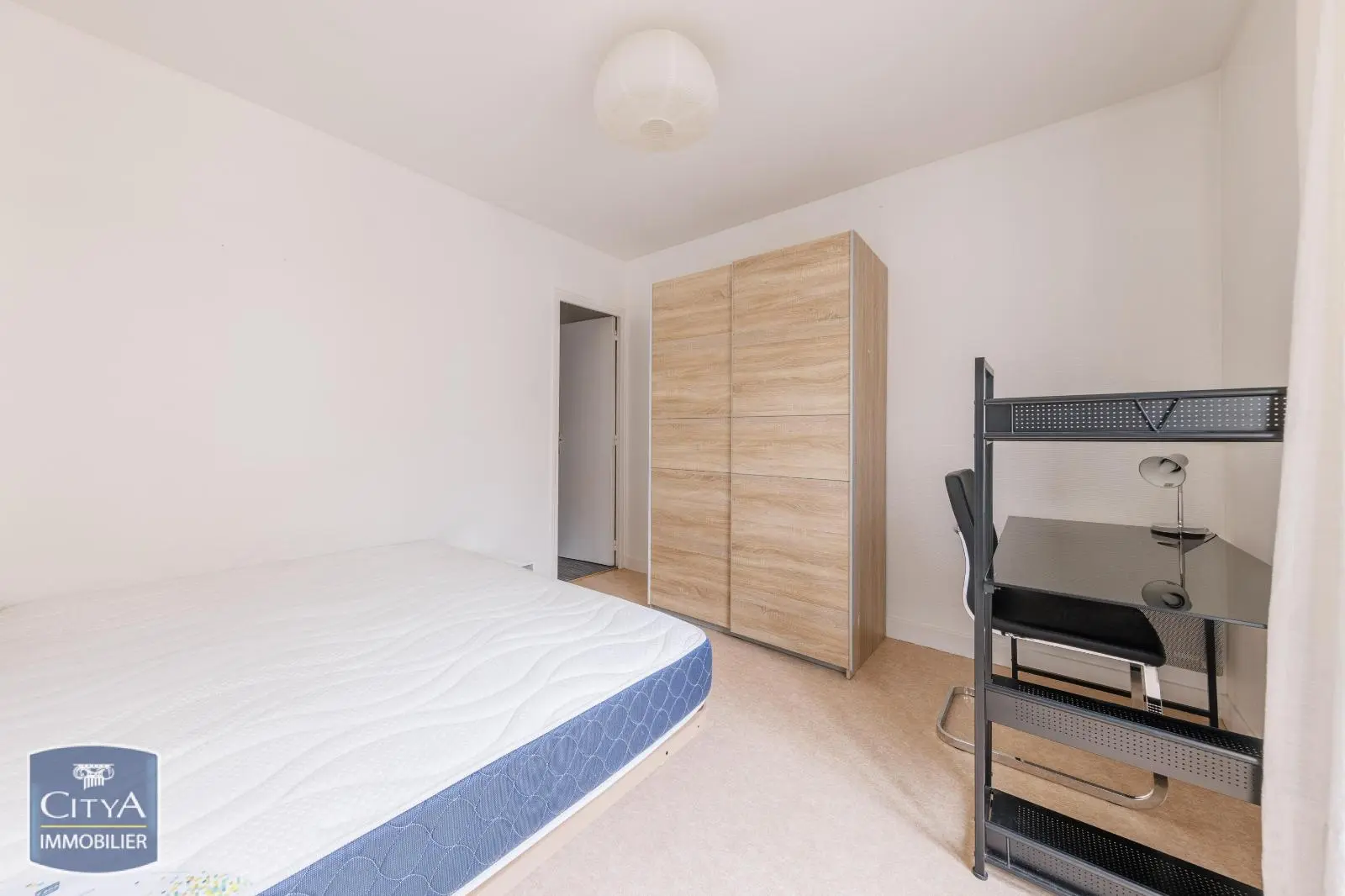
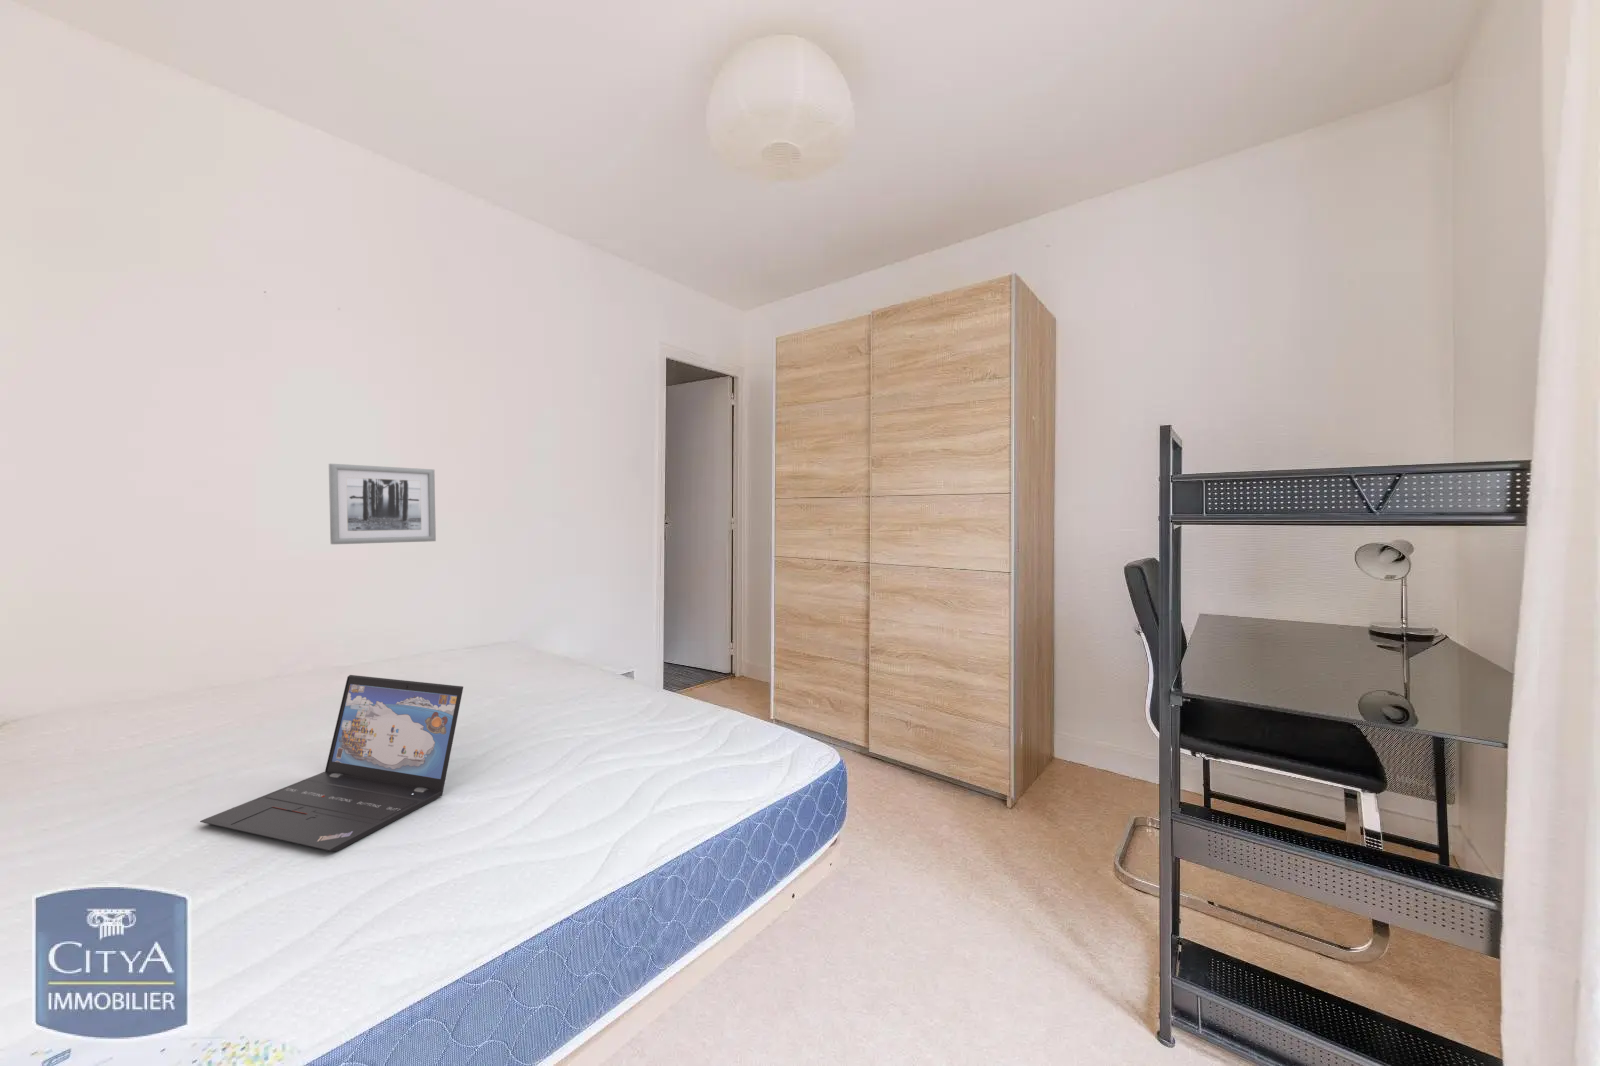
+ wall art (385, 504)
+ laptop (341, 751)
